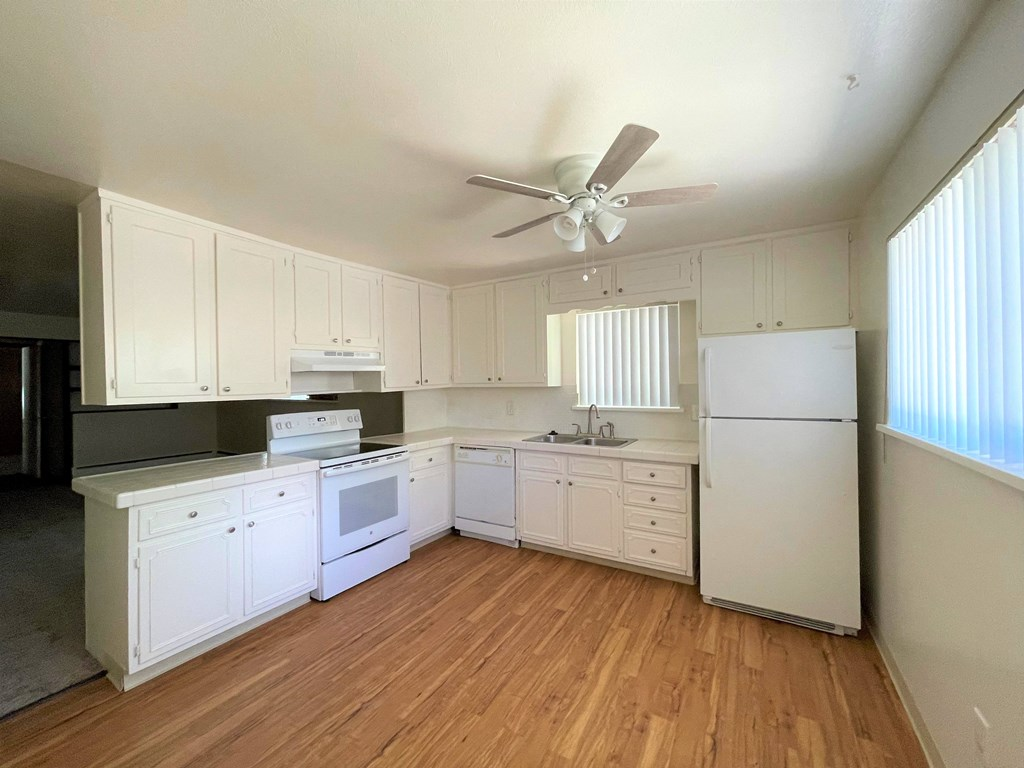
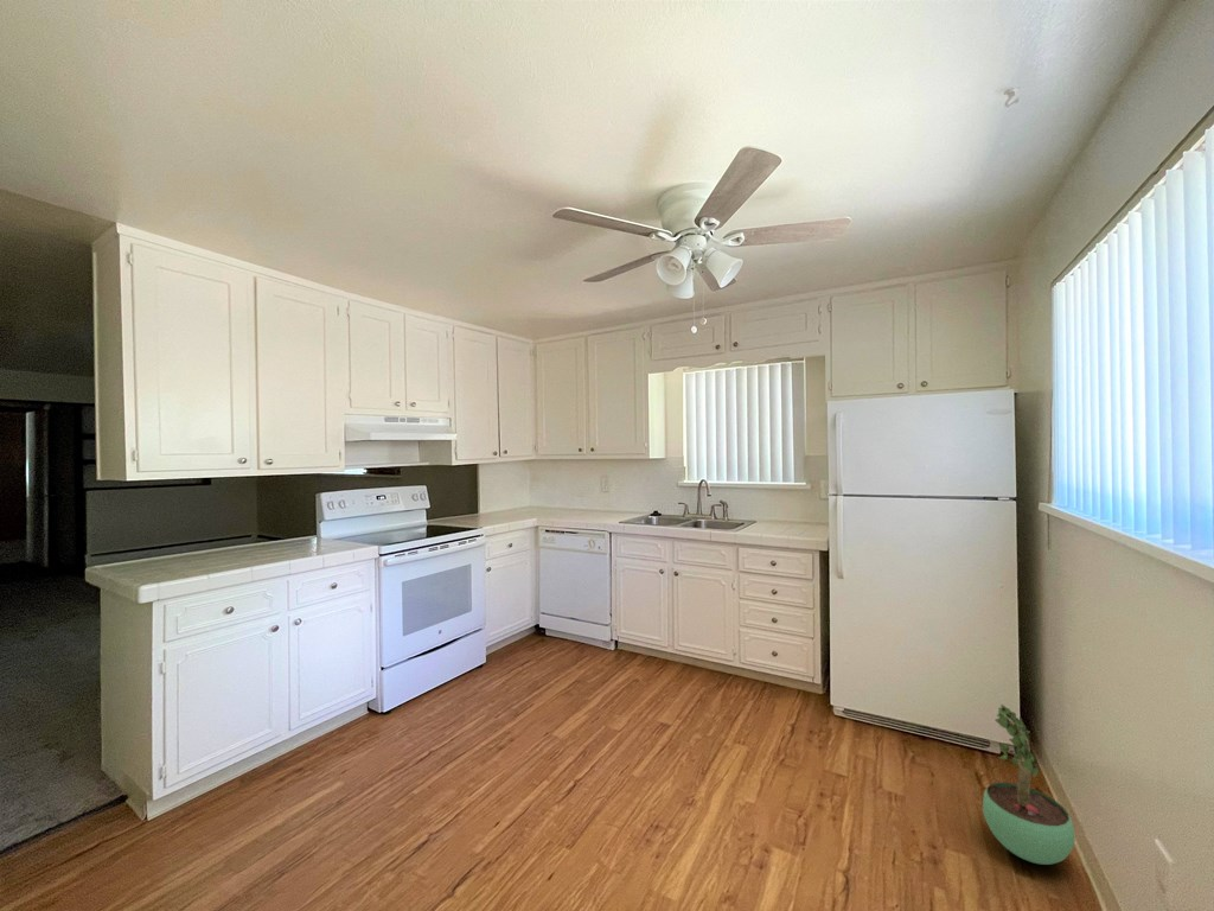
+ potted plant (1027, 785)
